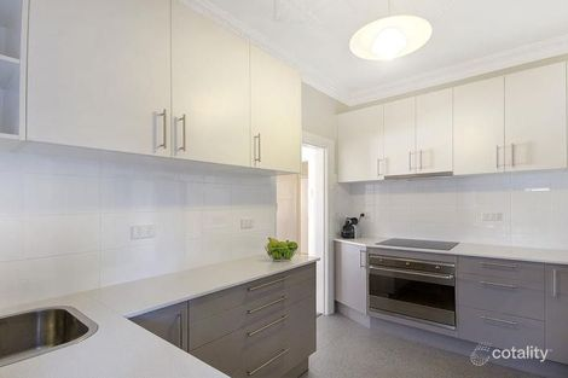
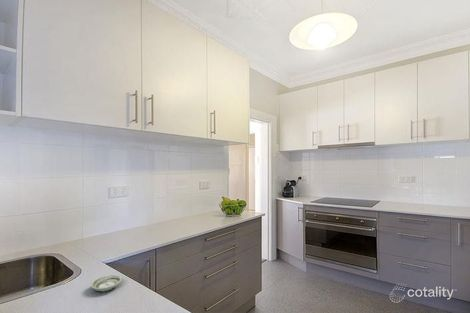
+ saucer (106, 284)
